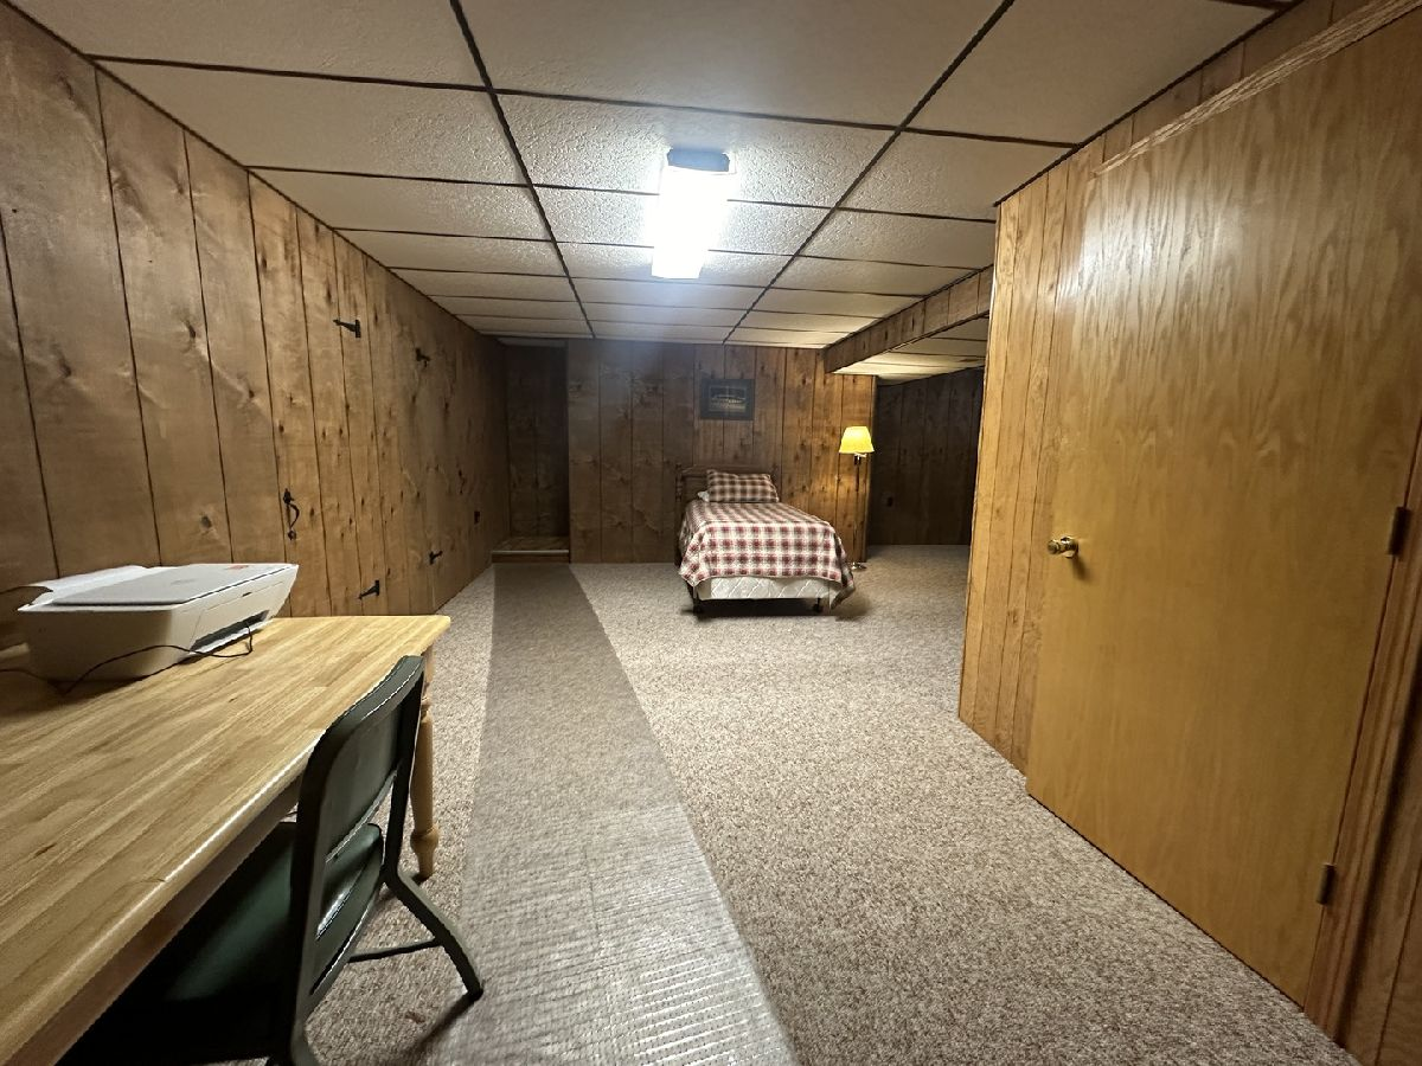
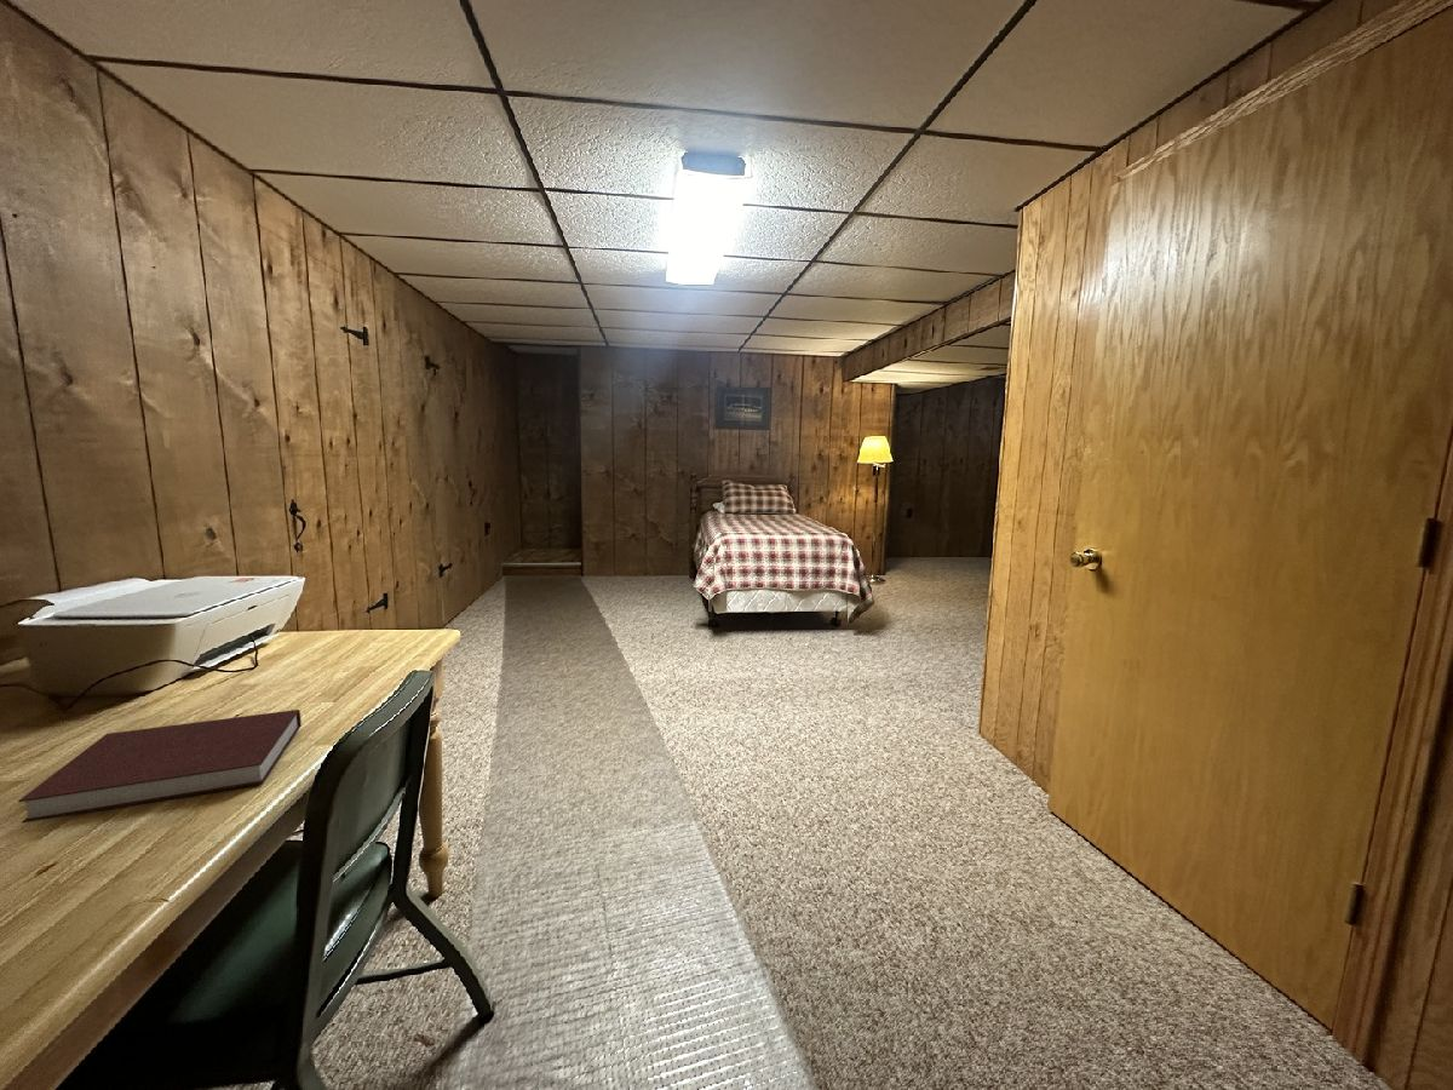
+ notebook (182, 757)
